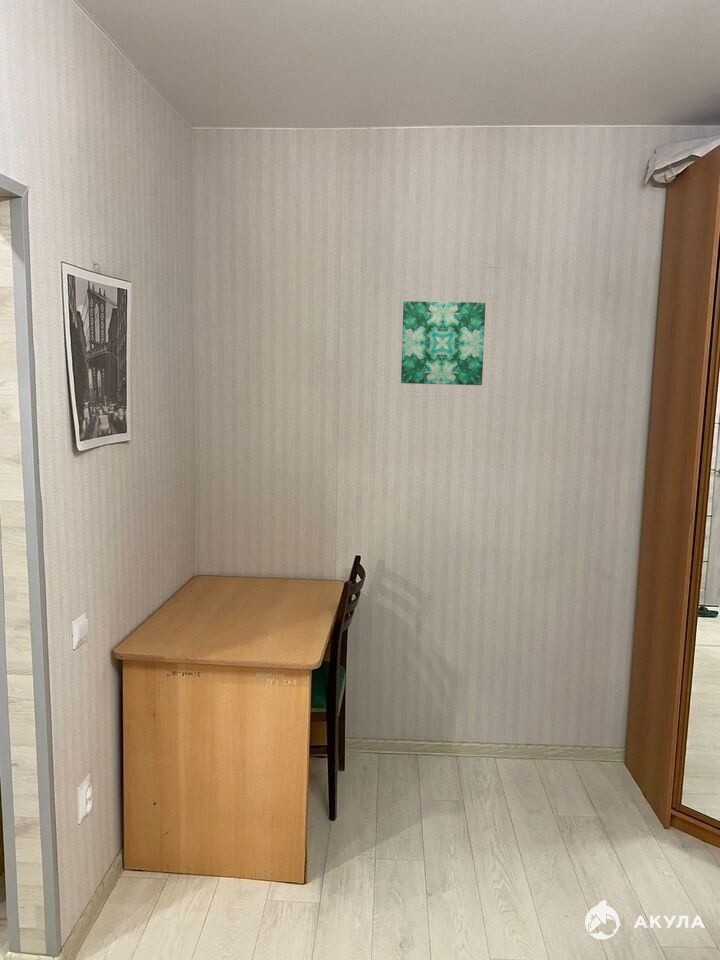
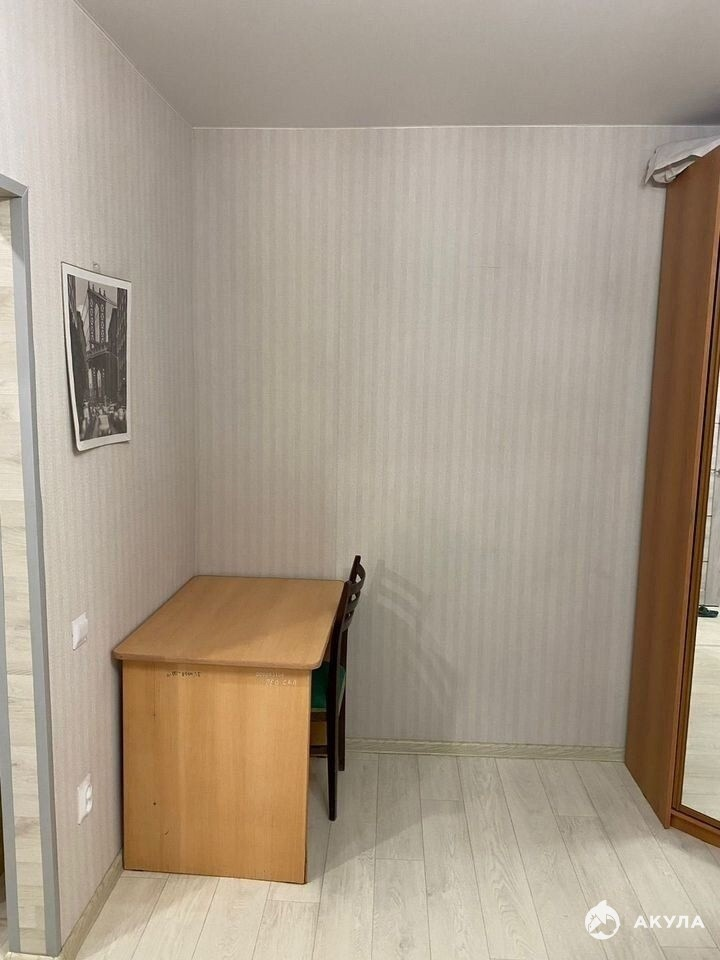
- wall art (442, 343)
